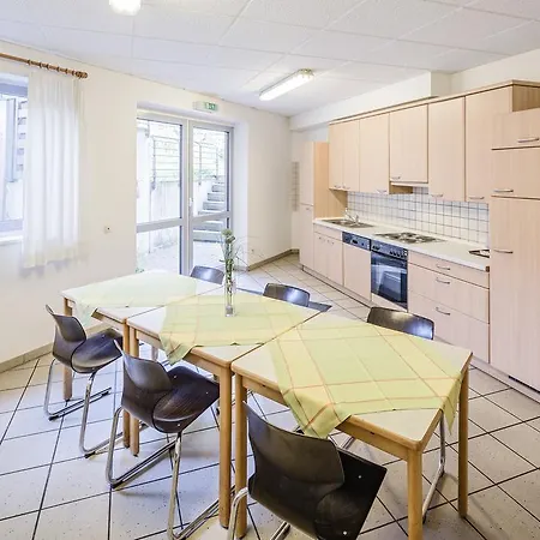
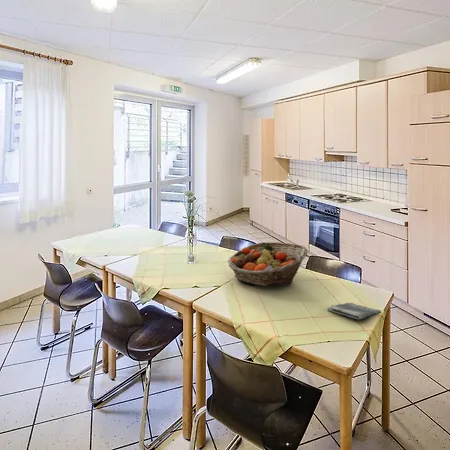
+ fruit basket (266, 262)
+ dish towel (353, 309)
